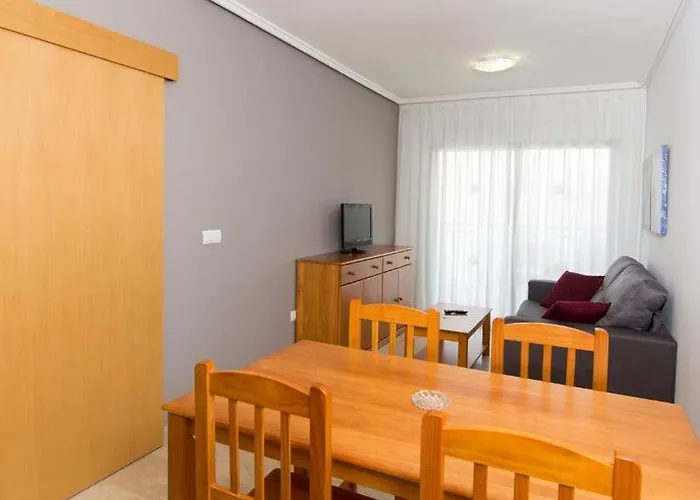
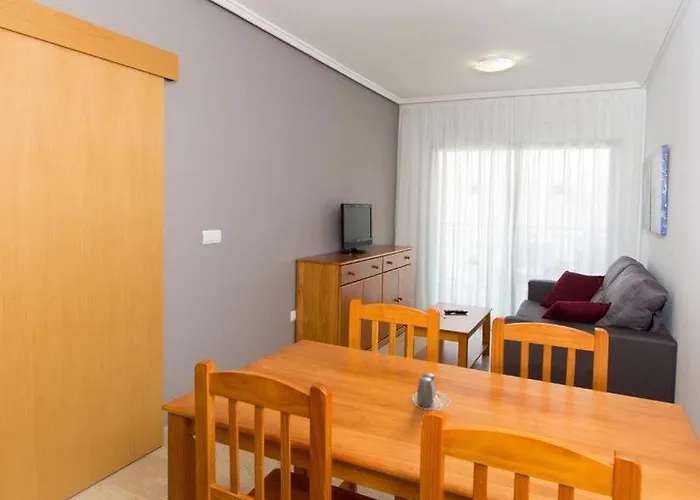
+ salt and pepper shaker (426, 389)
